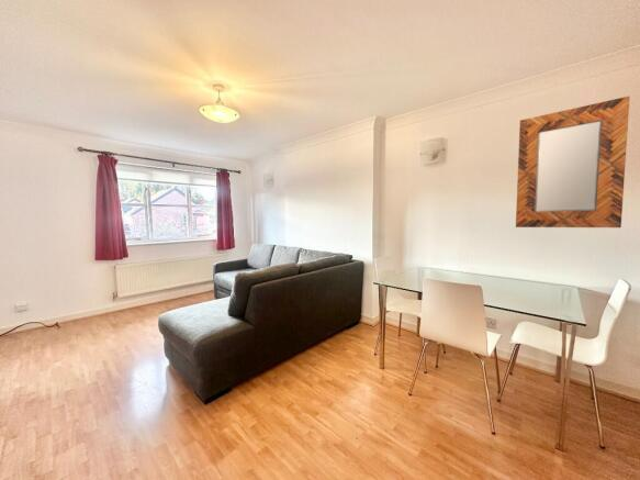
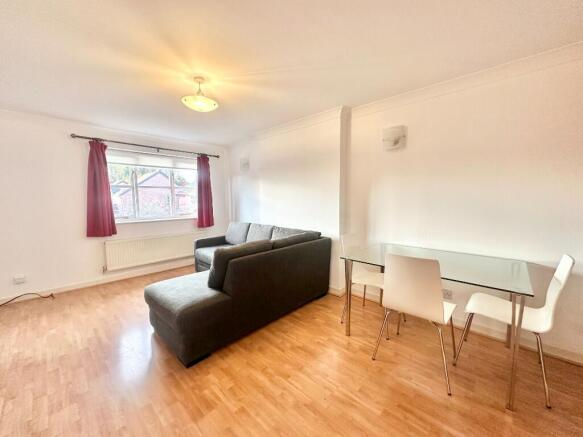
- home mirror (565, 169)
